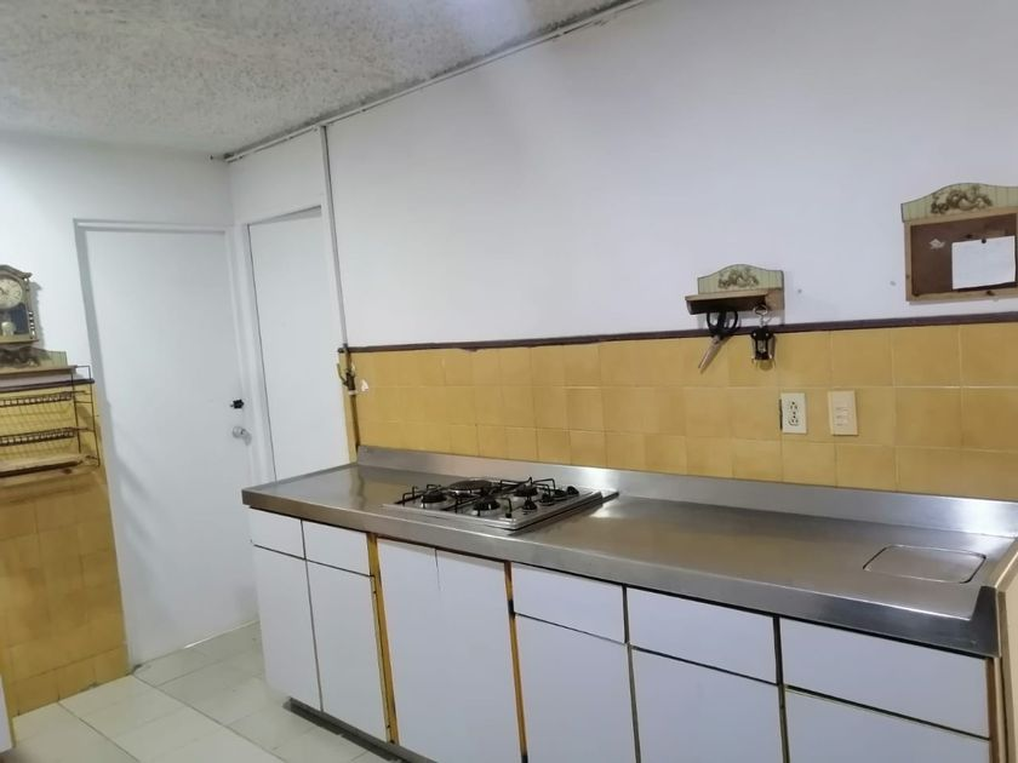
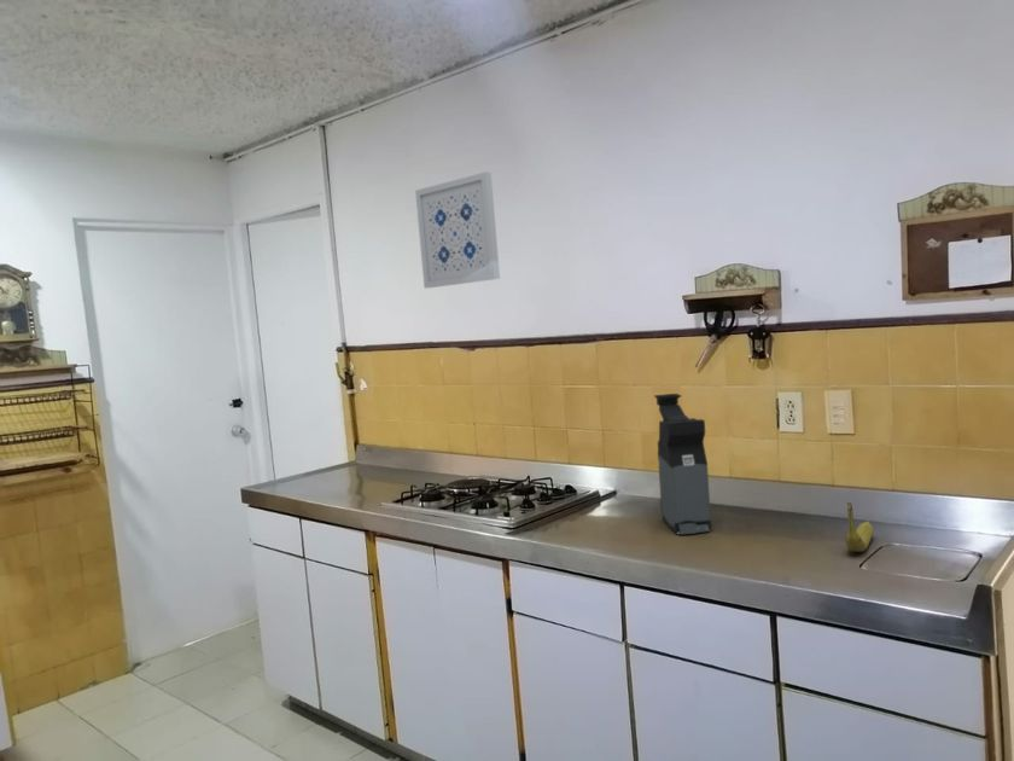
+ coffee maker (680, 460)
+ wall art (455, 232)
+ banana (862, 523)
